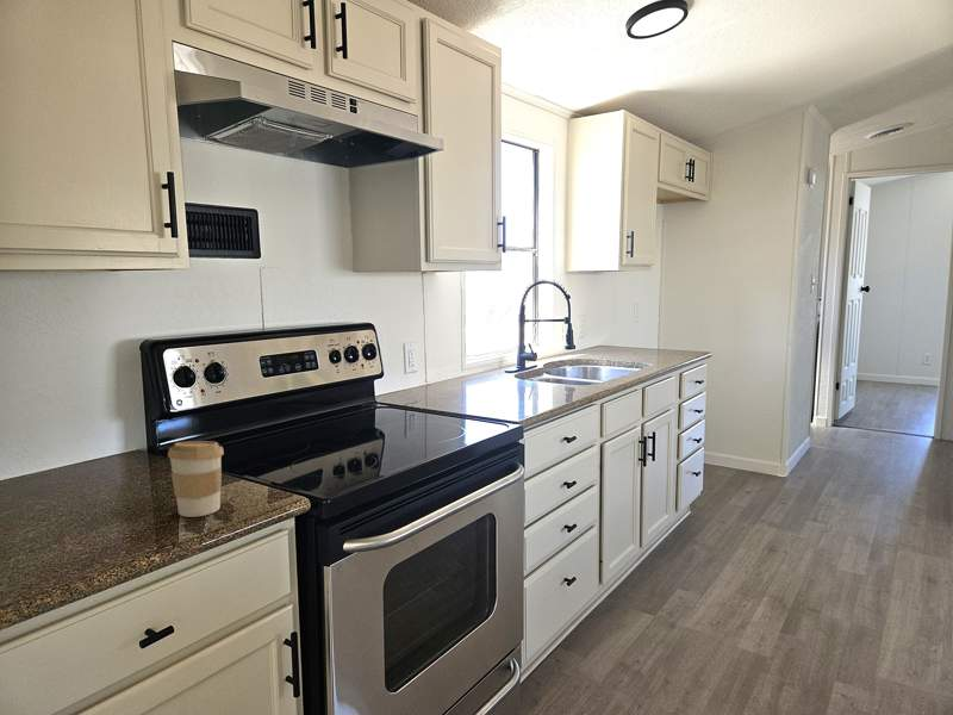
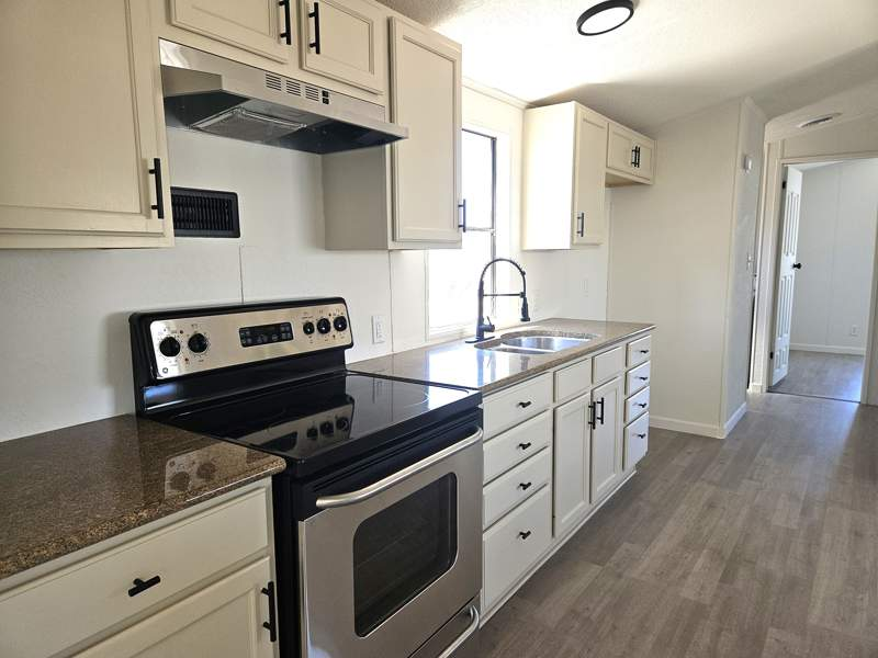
- coffee cup (197, 475)
